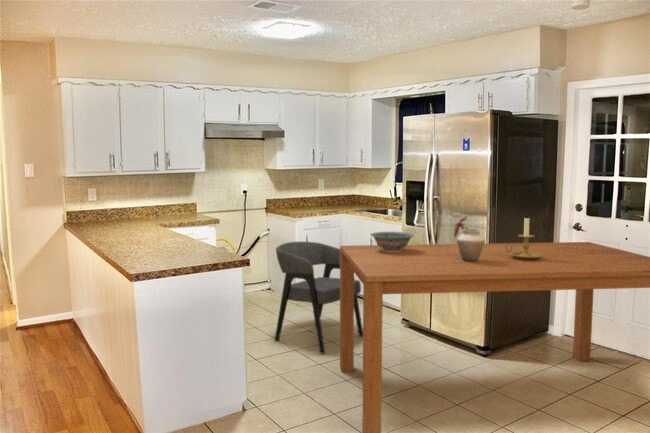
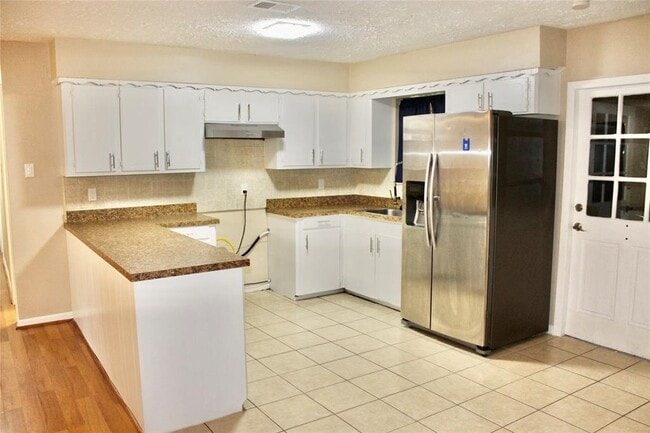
- decorative bowl (392, 242)
- chair (315, 291)
- dining table (495, 291)
- candle holder (526, 237)
- vase (466, 238)
